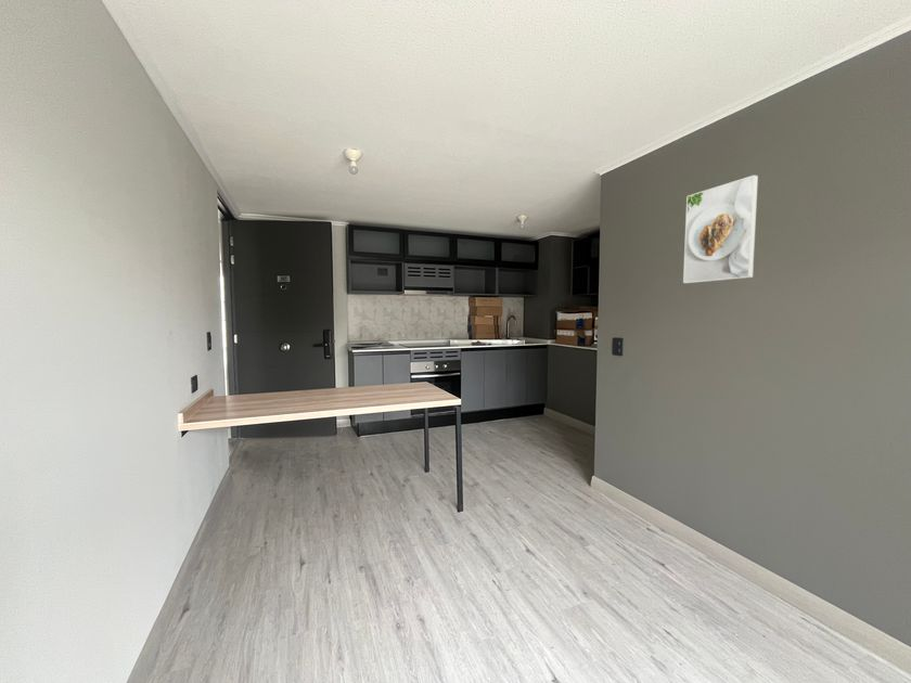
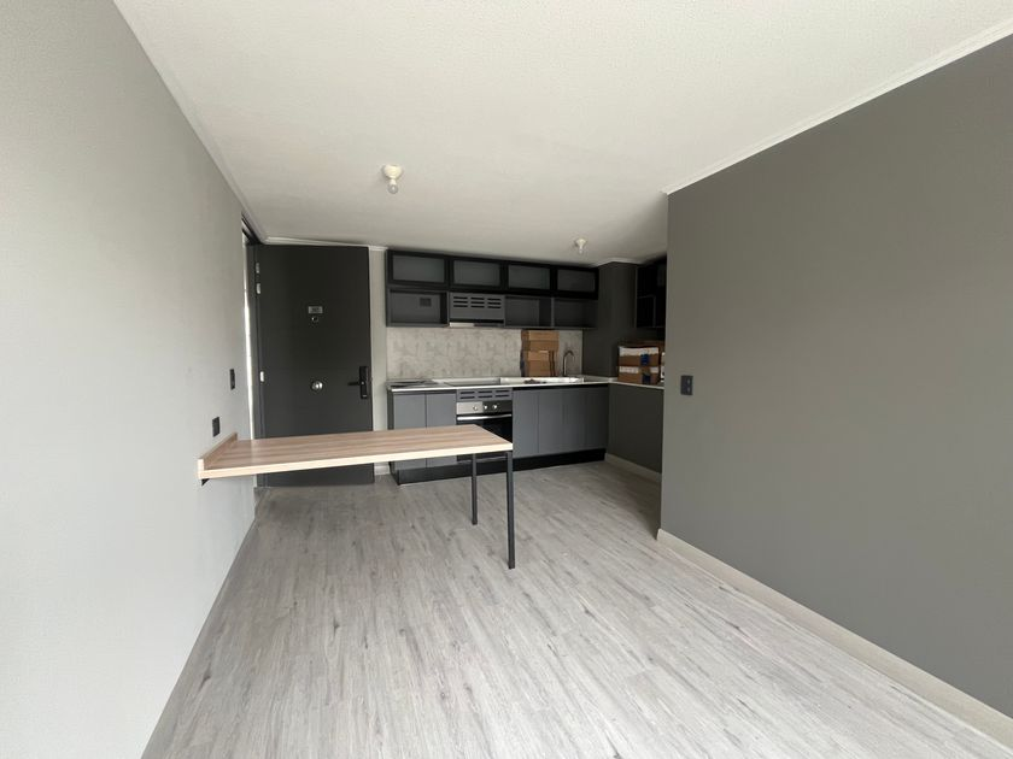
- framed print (717, 233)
